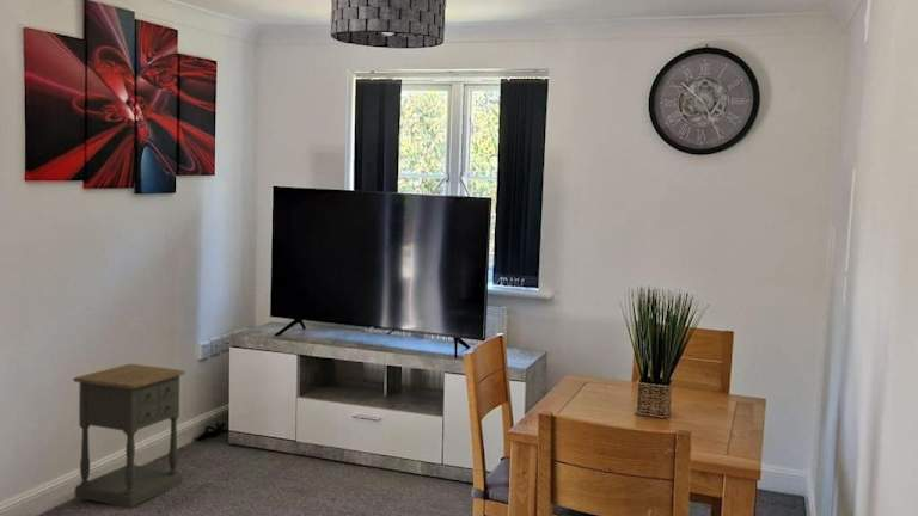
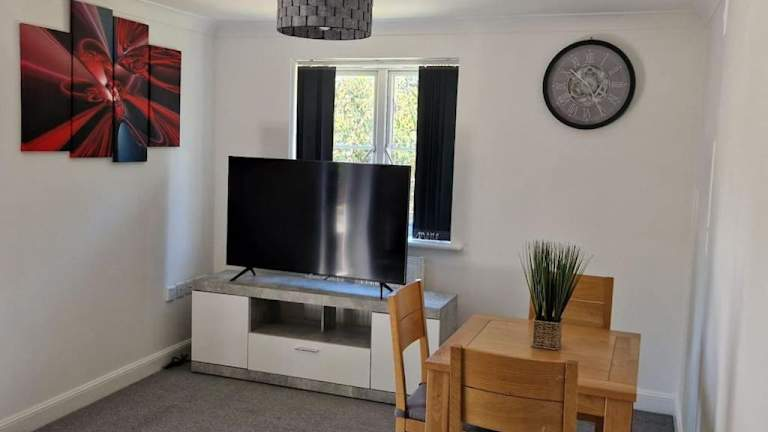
- nightstand (130, 431)
